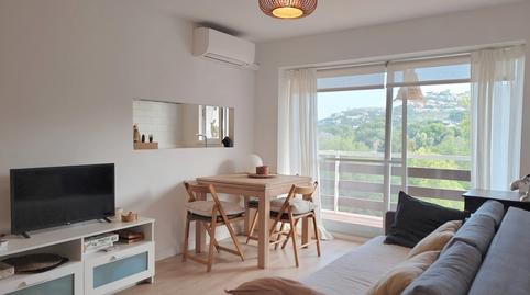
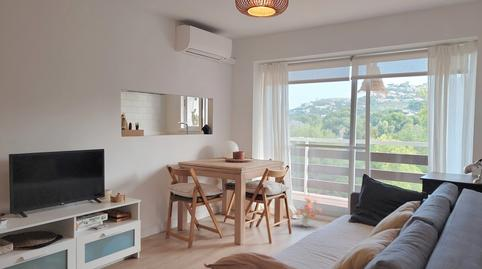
+ potted plant (306, 208)
